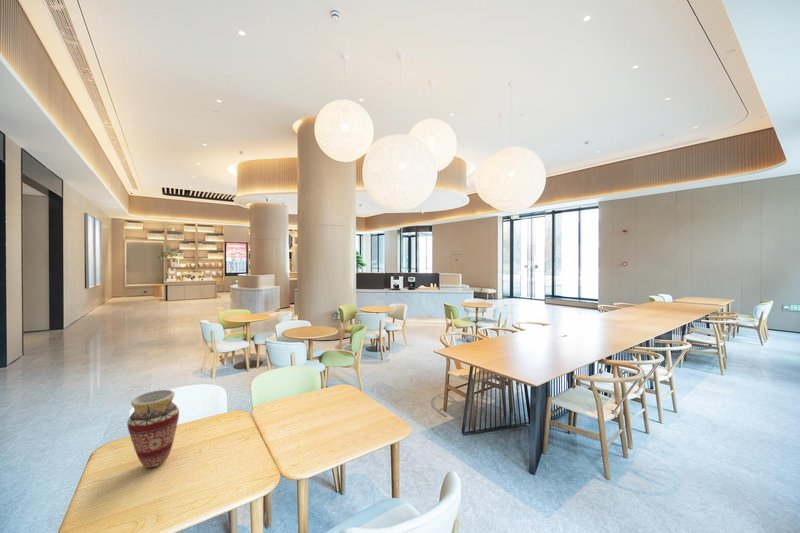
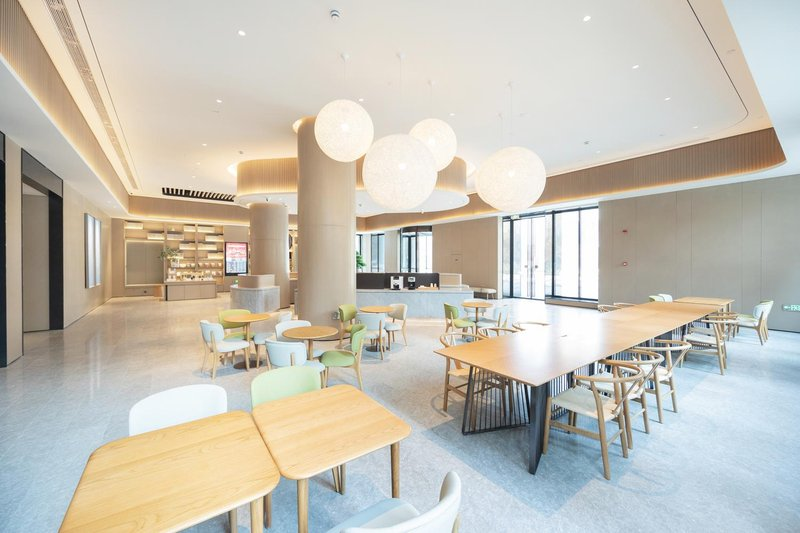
- vase (154, 430)
